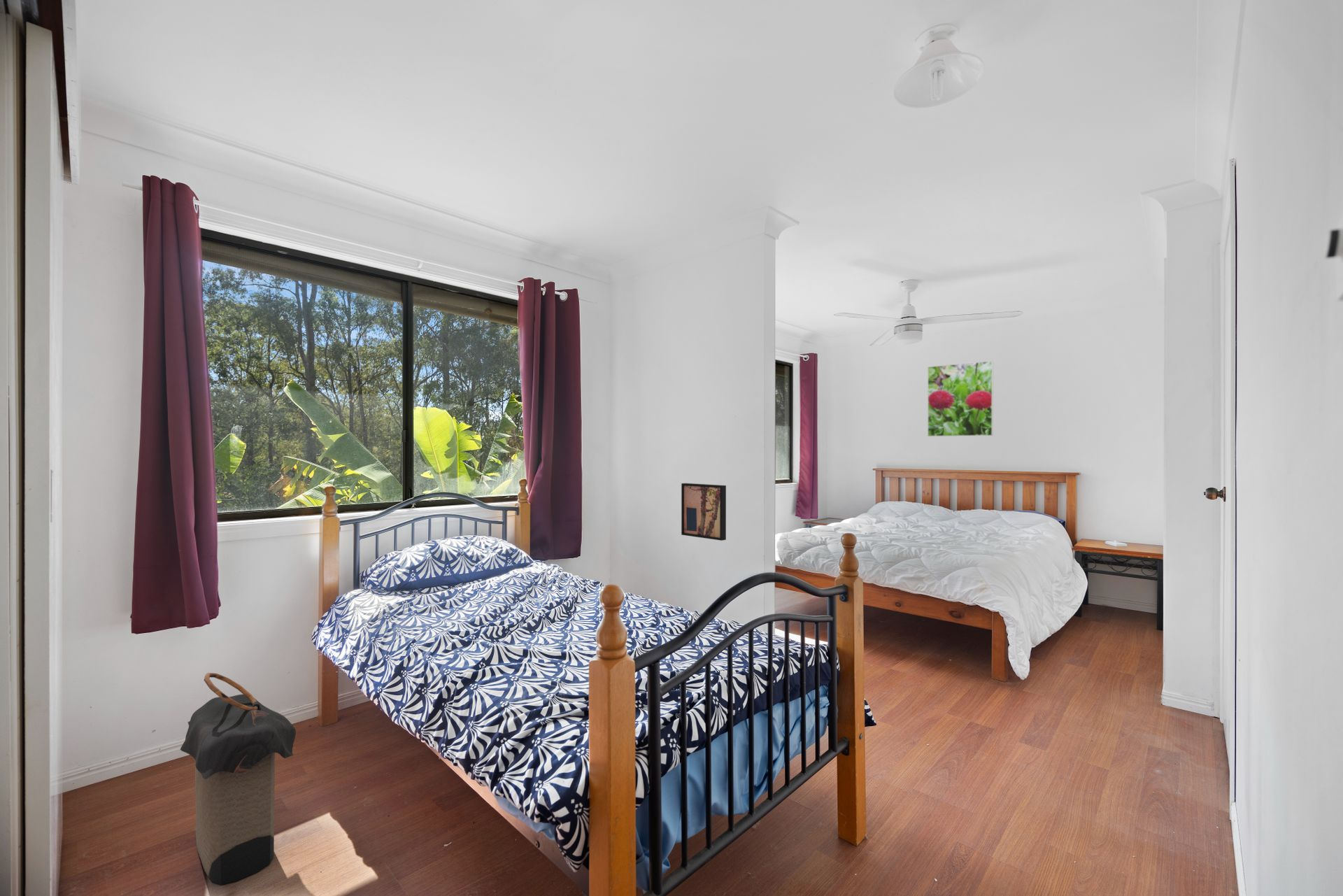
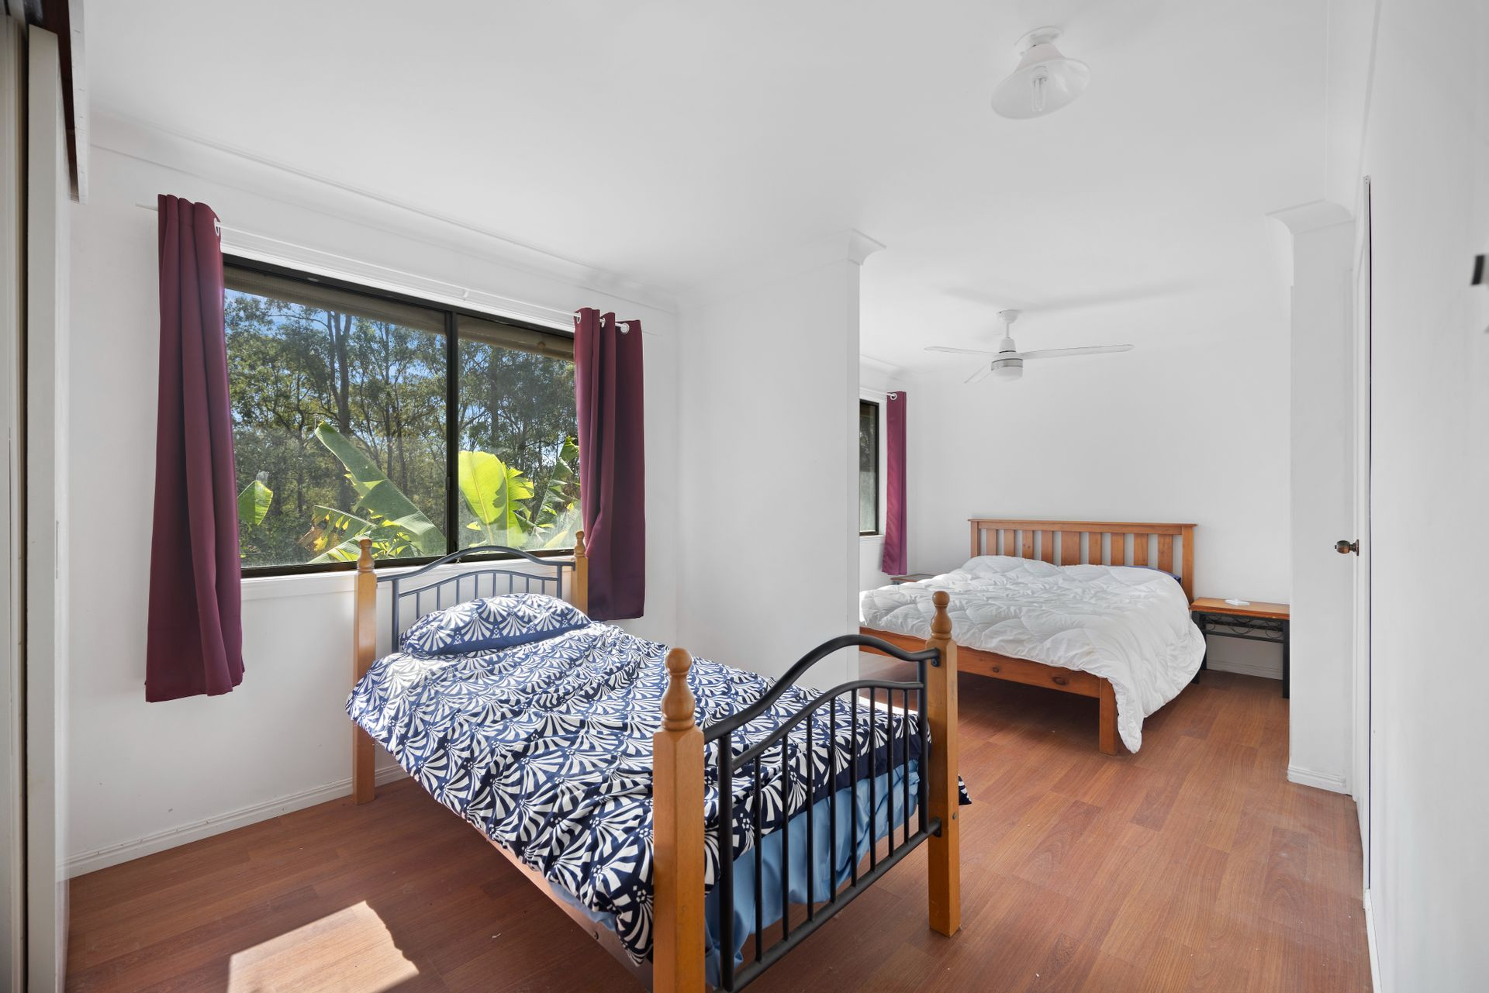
- wall art (703, 511)
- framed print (959, 400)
- laundry hamper (239, 760)
